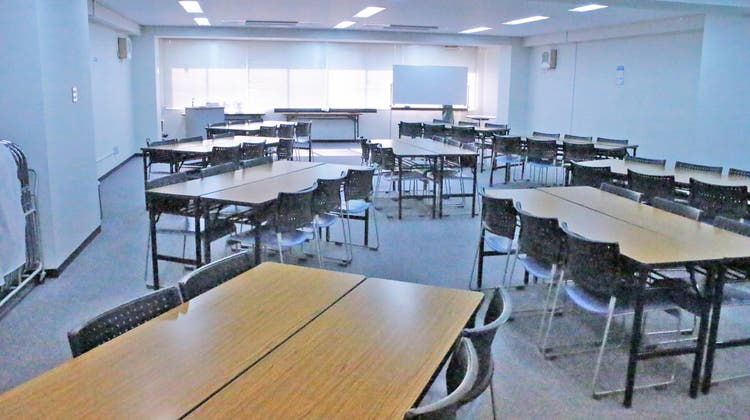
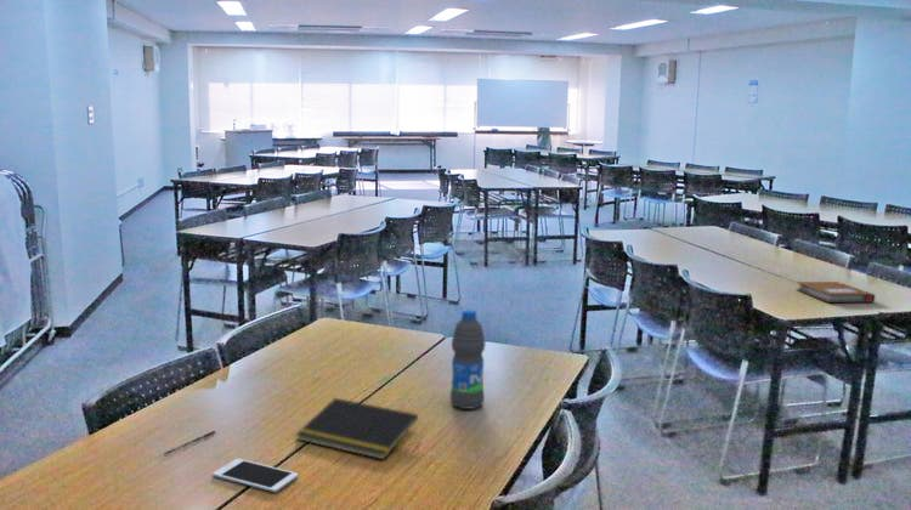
+ notepad (357, 426)
+ pen (189, 442)
+ water bottle (468, 358)
+ cell phone (255, 475)
+ notebook (834, 291)
